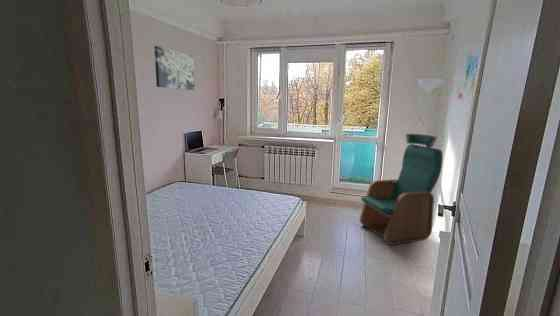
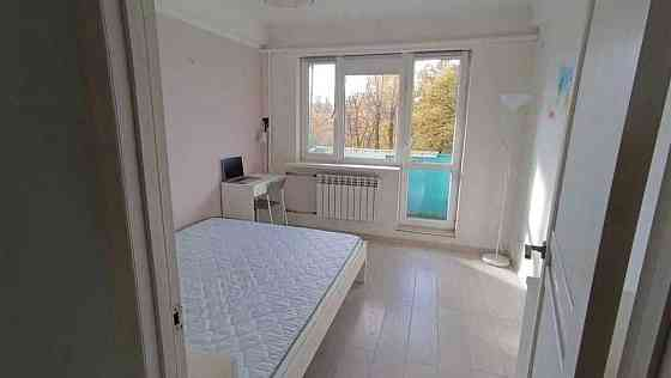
- armchair (399, 185)
- wall art (176, 70)
